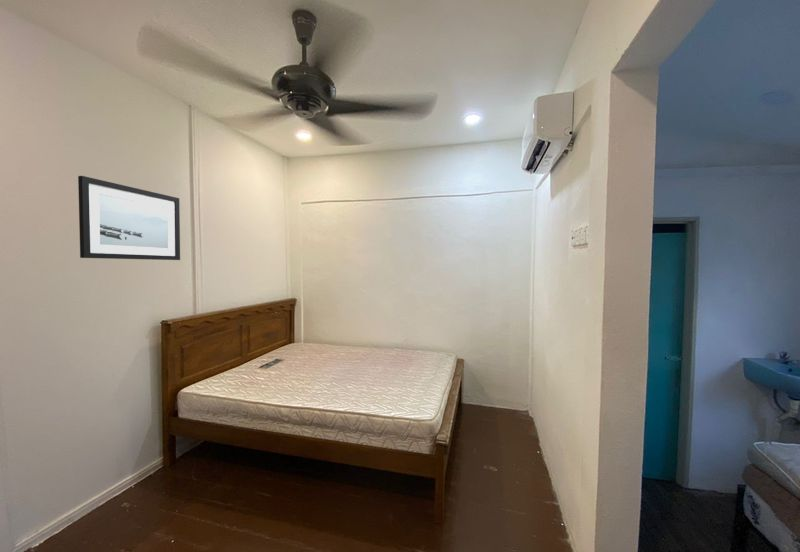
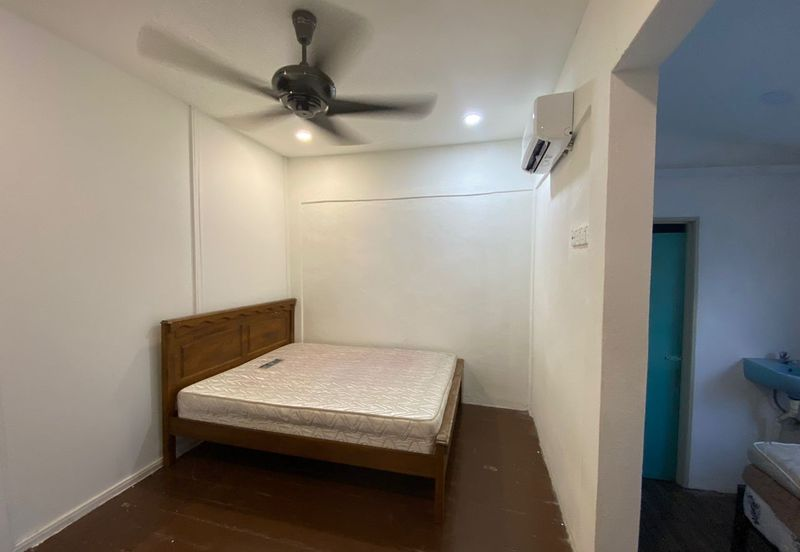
- wall art (136, 224)
